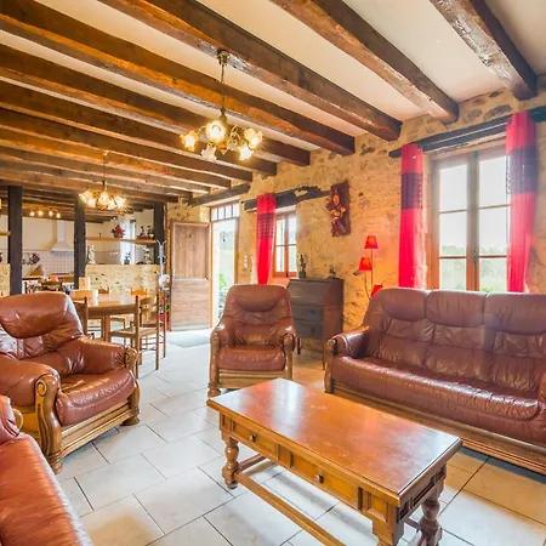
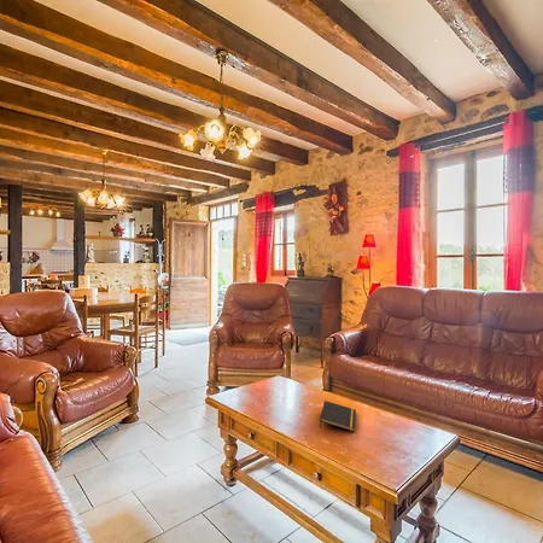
+ notepad (338, 414)
